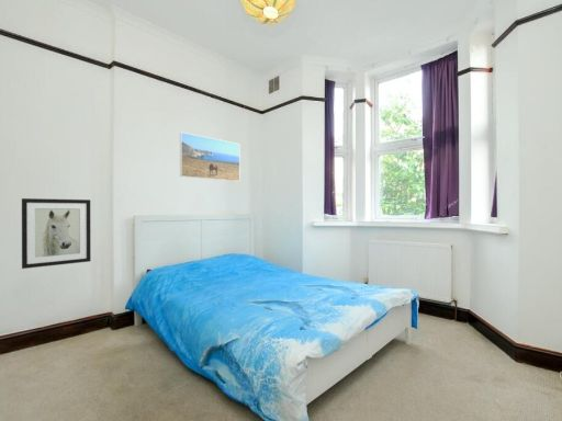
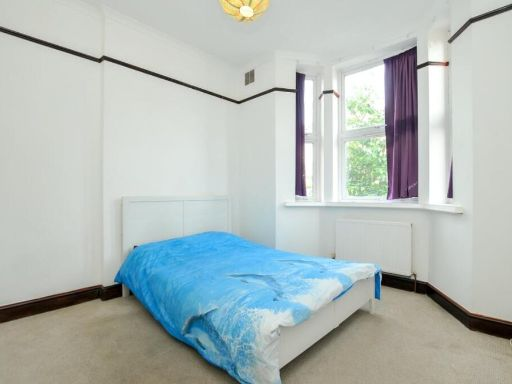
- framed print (212, 158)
- wall art (58, 231)
